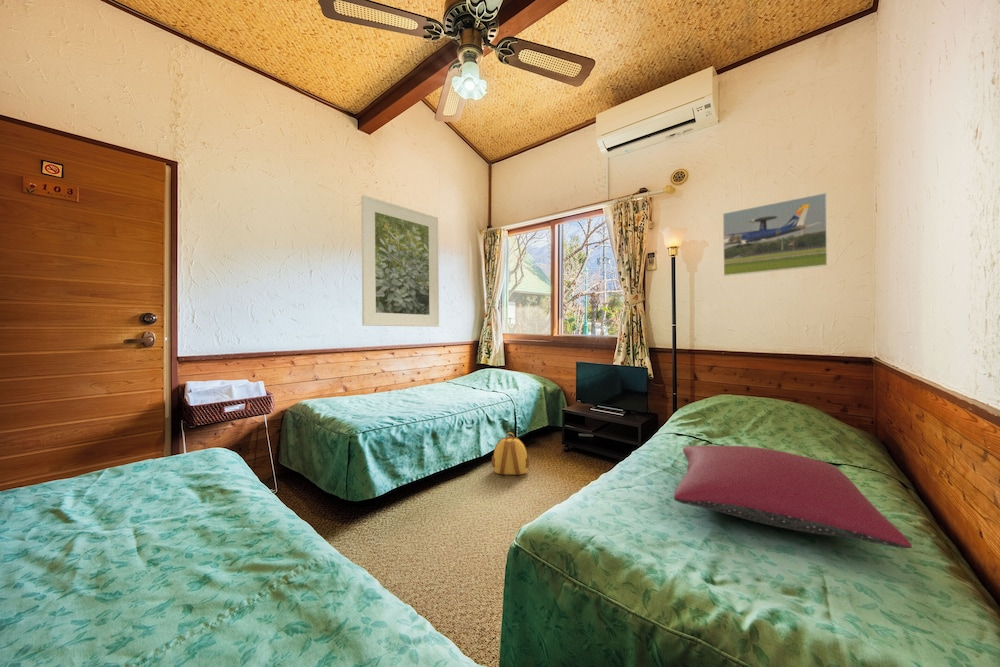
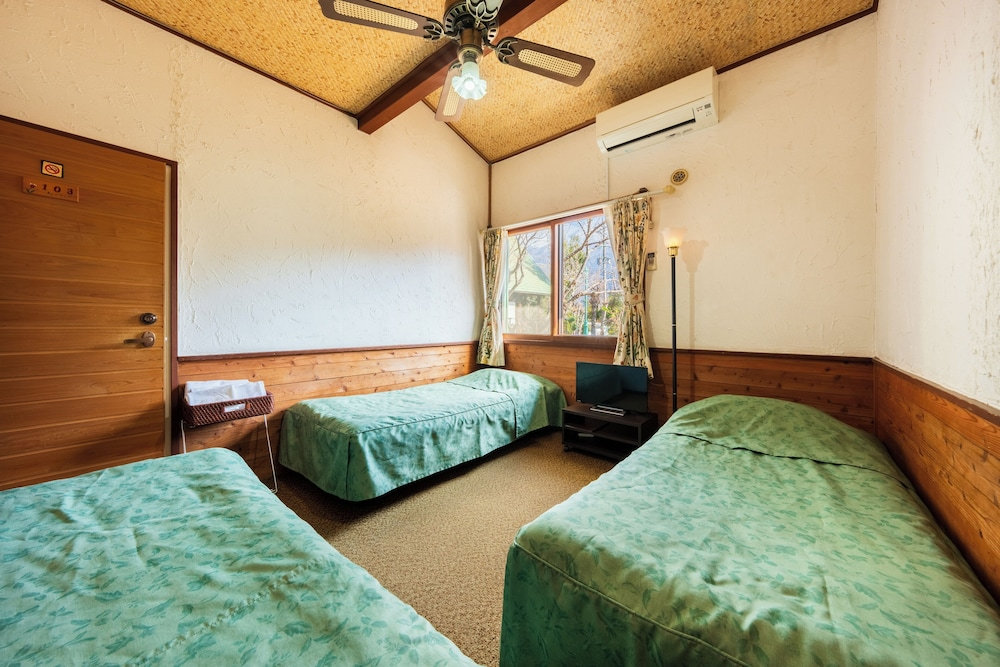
- backpack (510, 452)
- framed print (771, 237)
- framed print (403, 266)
- pillow (763, 481)
